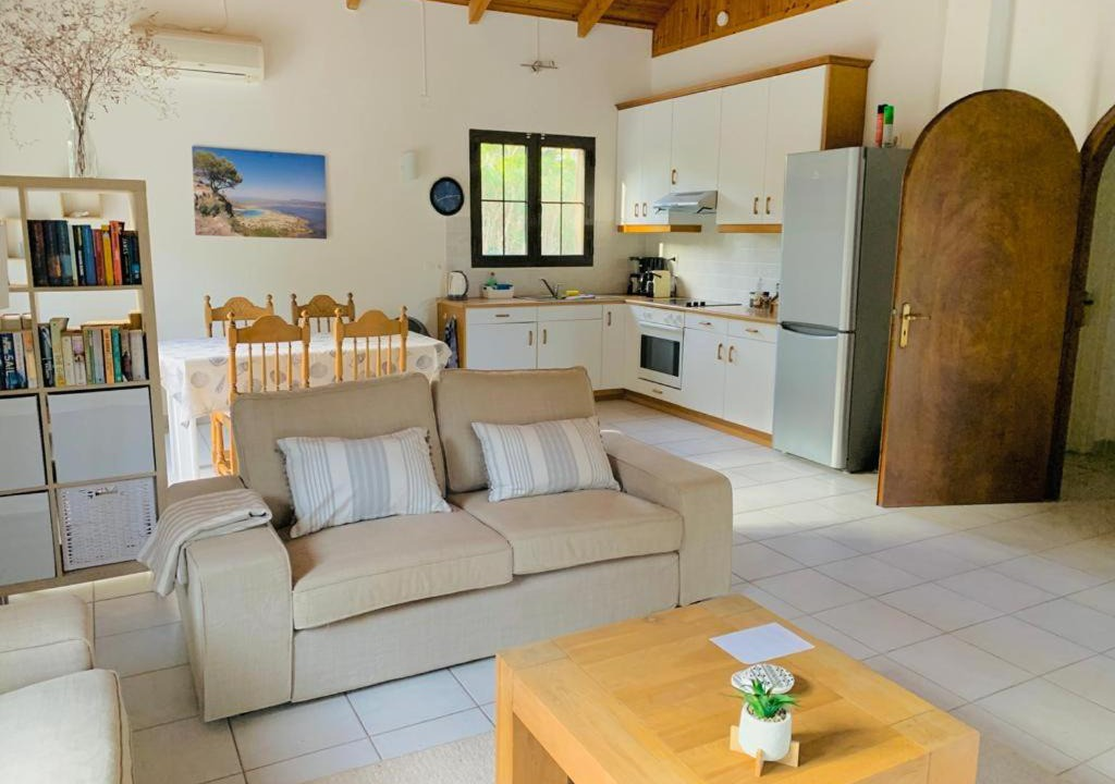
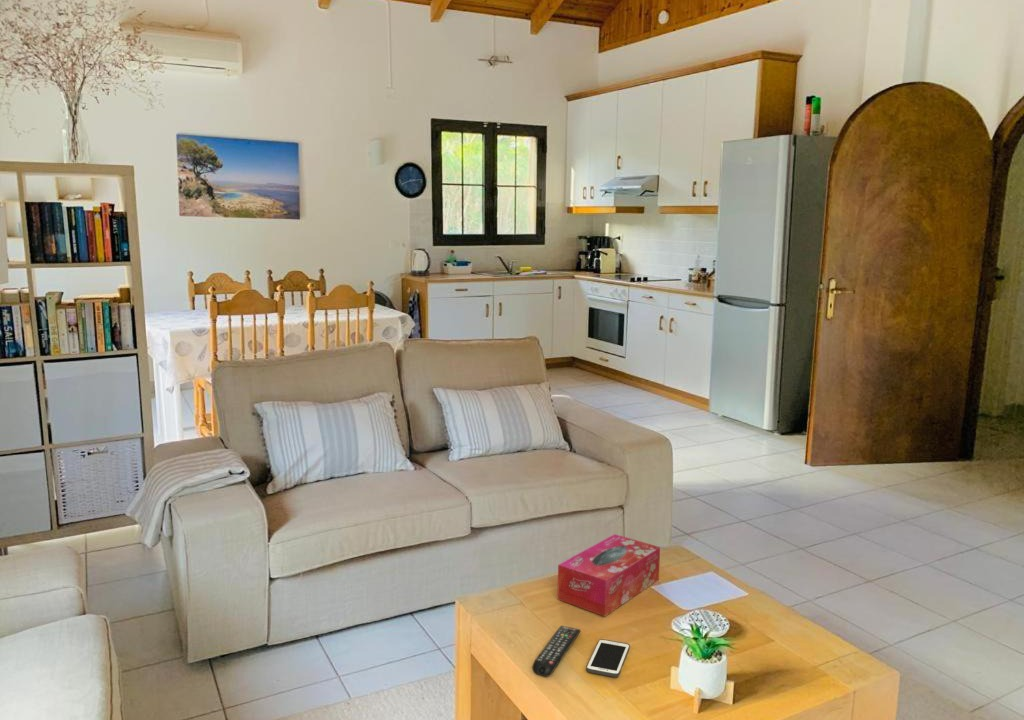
+ remote control (557, 648)
+ tissue box (610, 572)
+ cell phone (608, 657)
